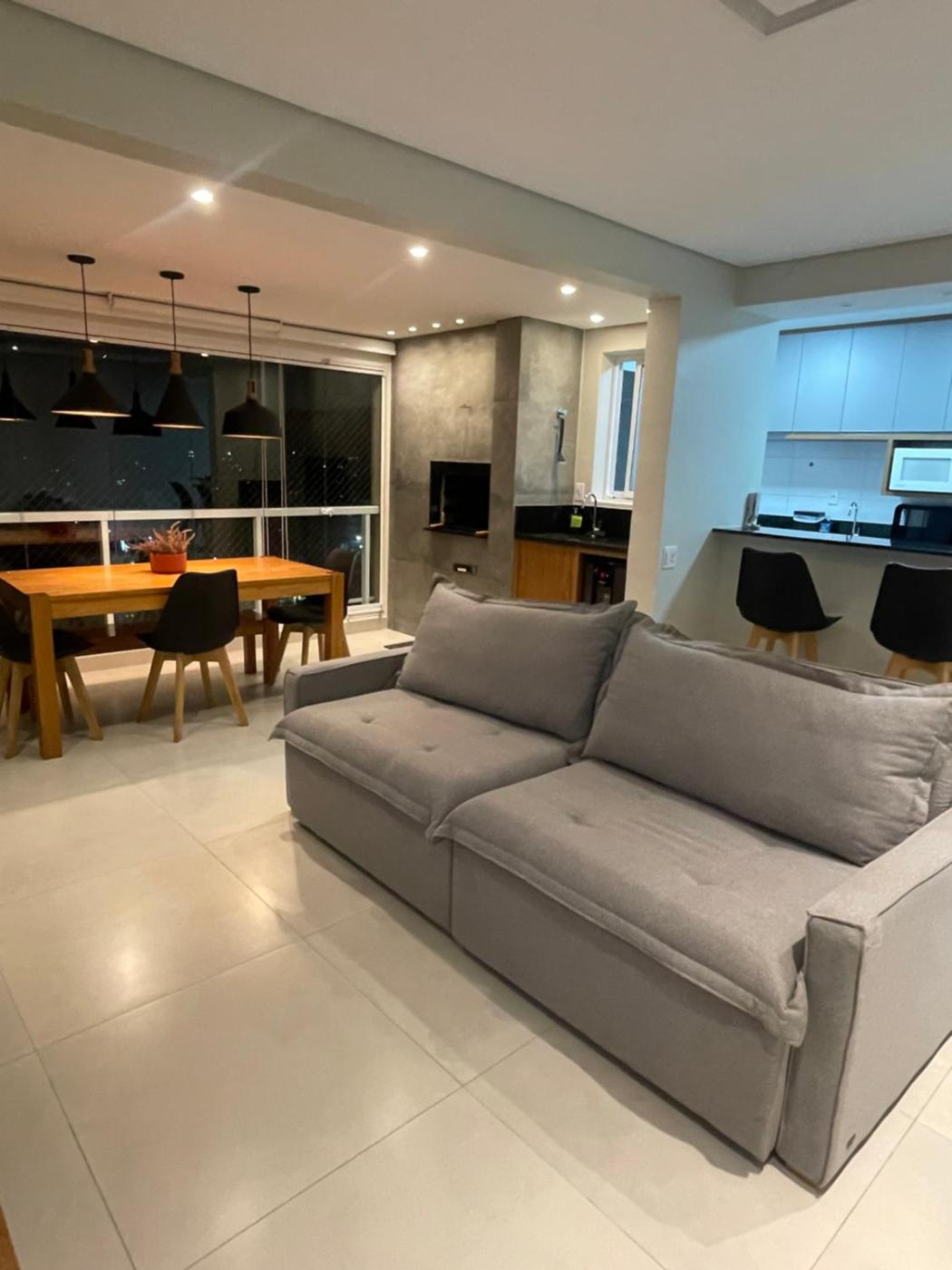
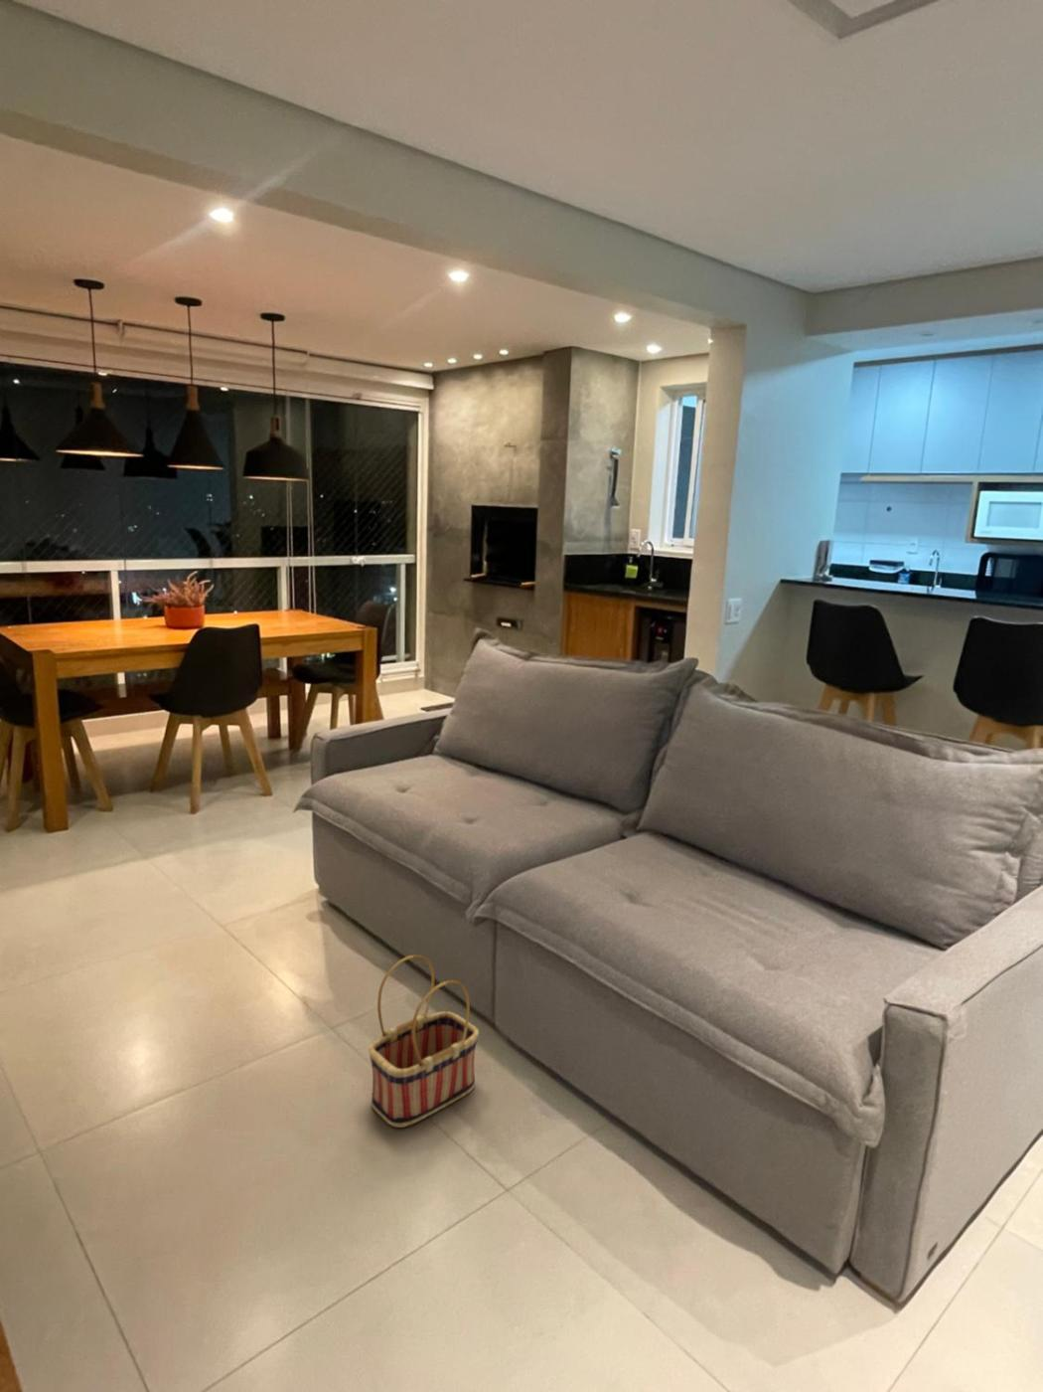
+ basket (424, 1032)
